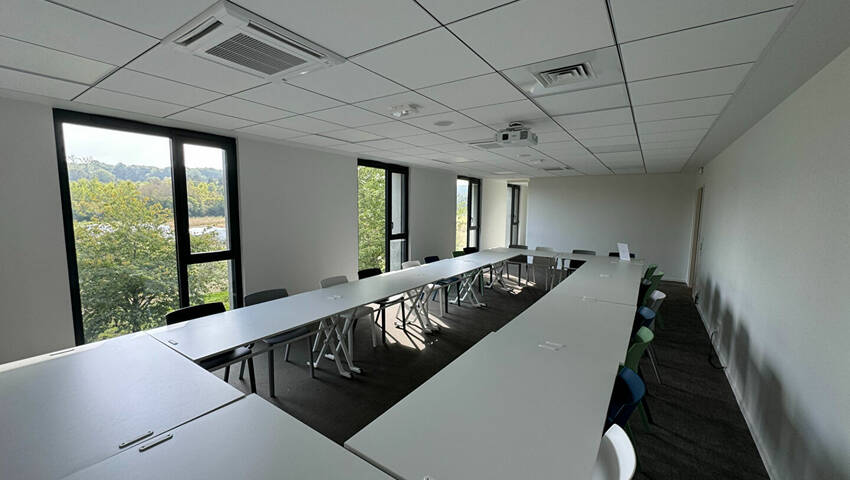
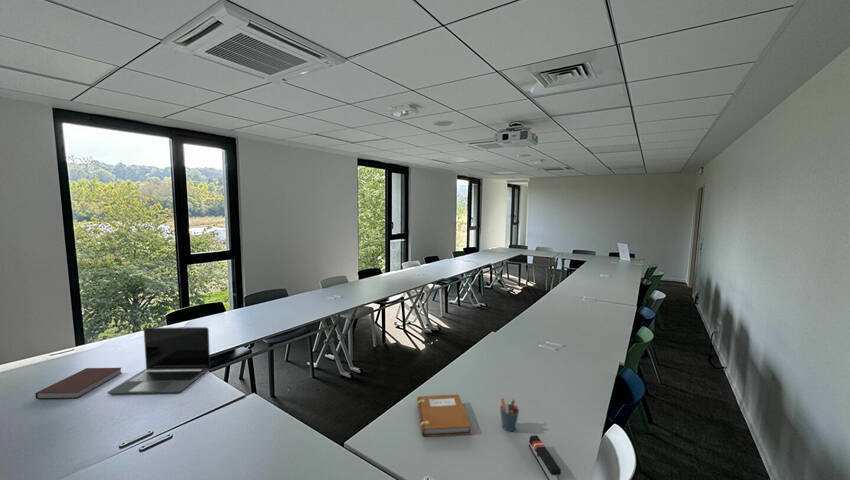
+ laptop (161, 358)
+ notebook (82, 382)
+ notebook (441, 412)
+ pen holder (508, 413)
+ stapler (543, 456)
